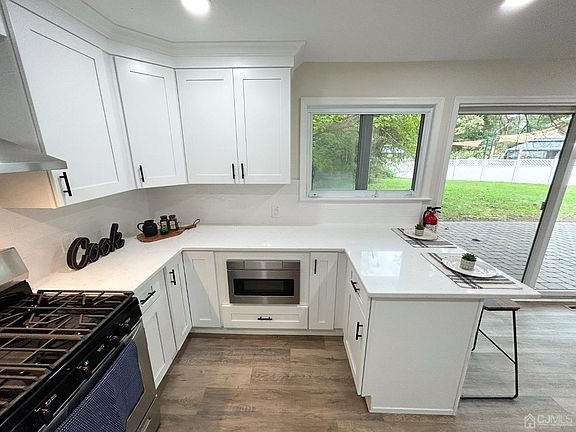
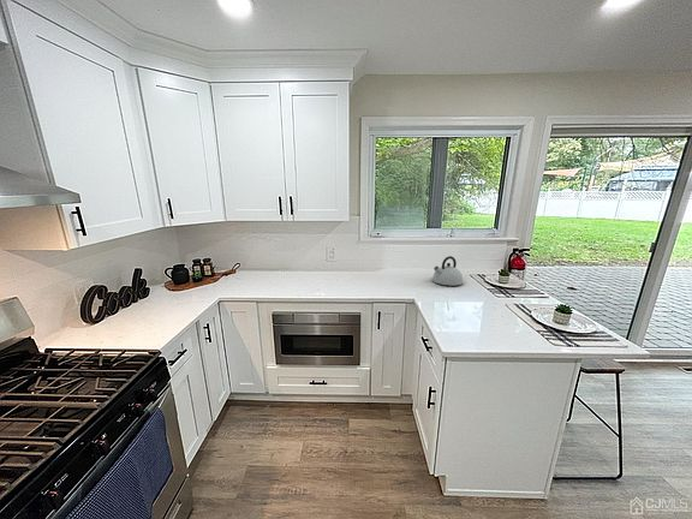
+ kettle (447, 269)
